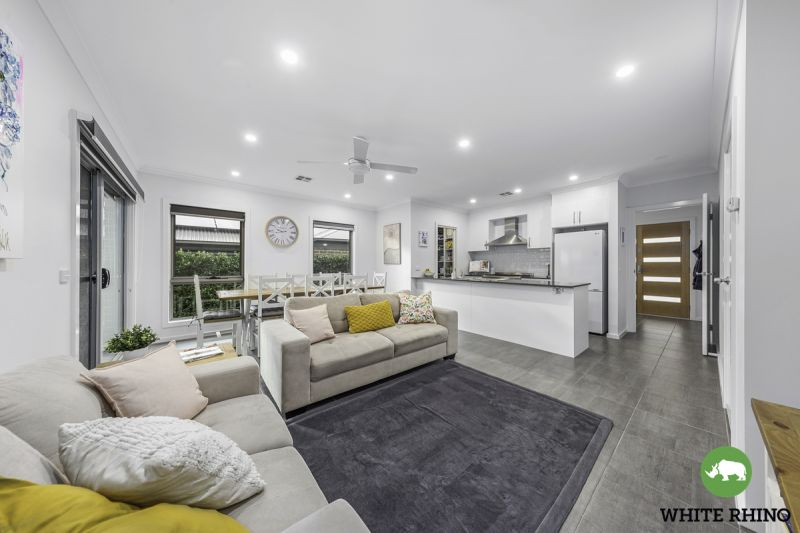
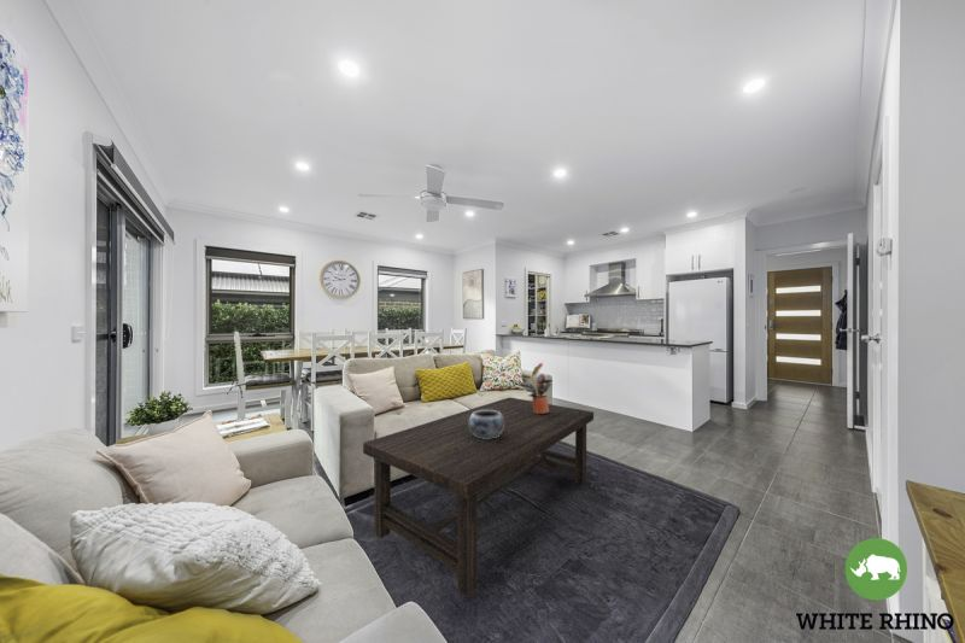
+ coffee table (495, 464)
+ decorative bowl (486, 423)
+ potted plant (536, 388)
